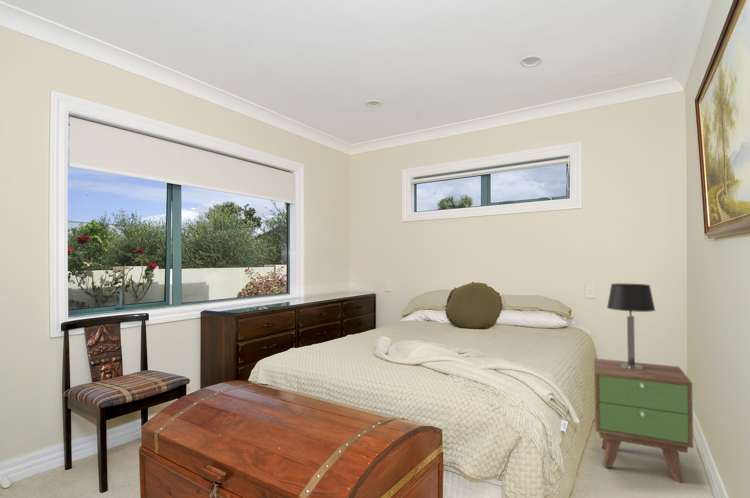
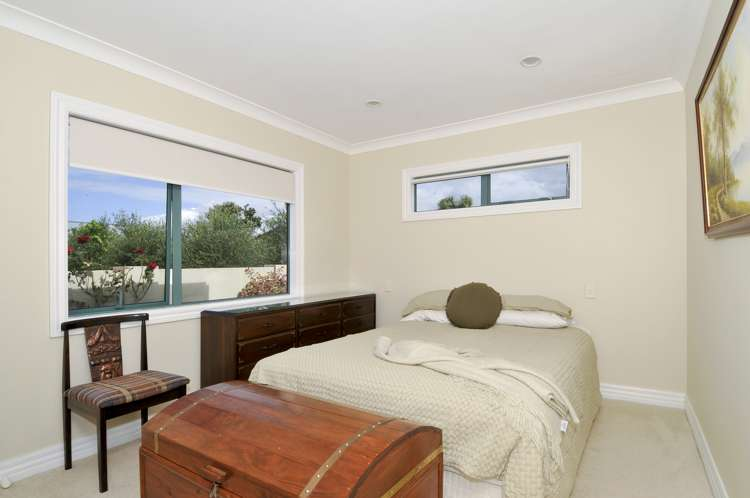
- nightstand (638, 416)
- table lamp (630, 325)
